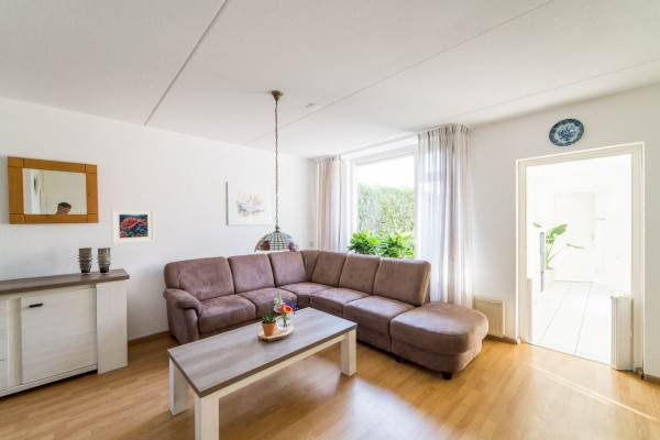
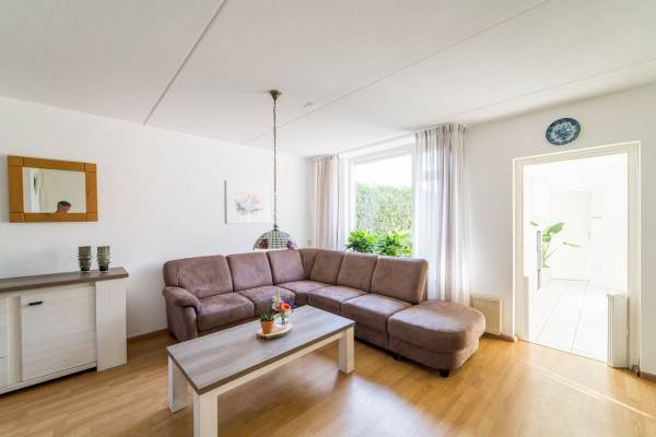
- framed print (133, 226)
